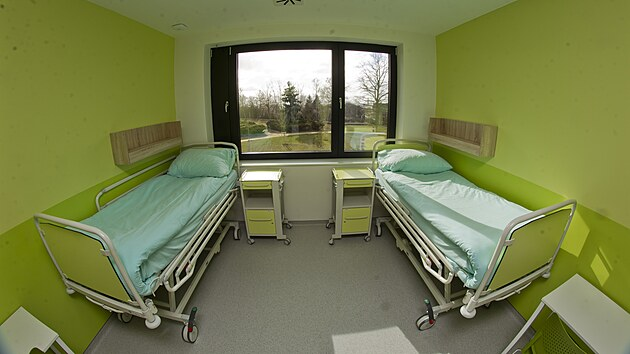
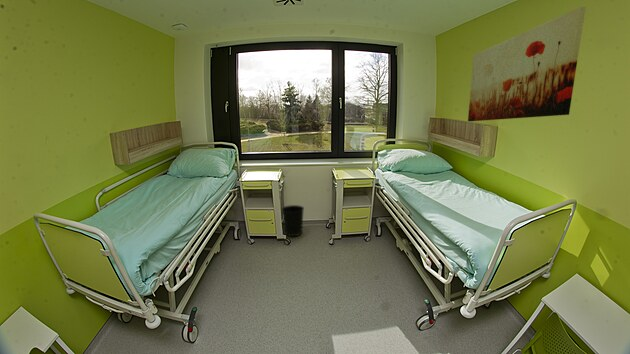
+ wall art (511, 78)
+ wastebasket (293, 220)
